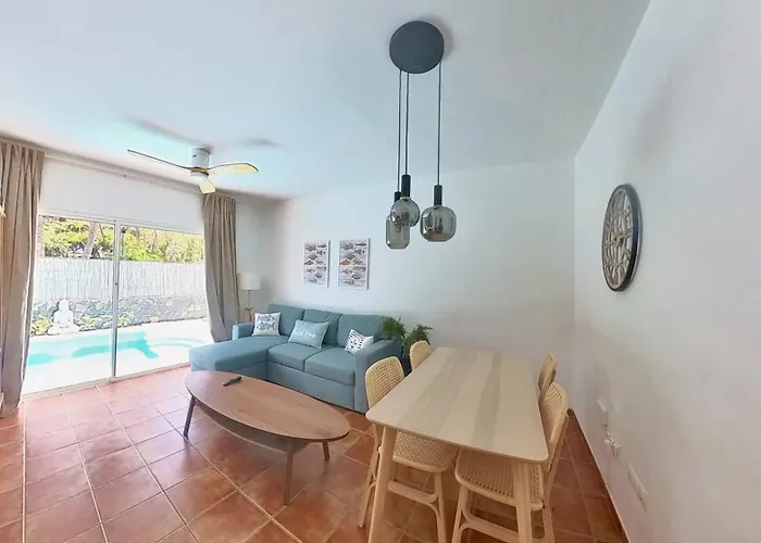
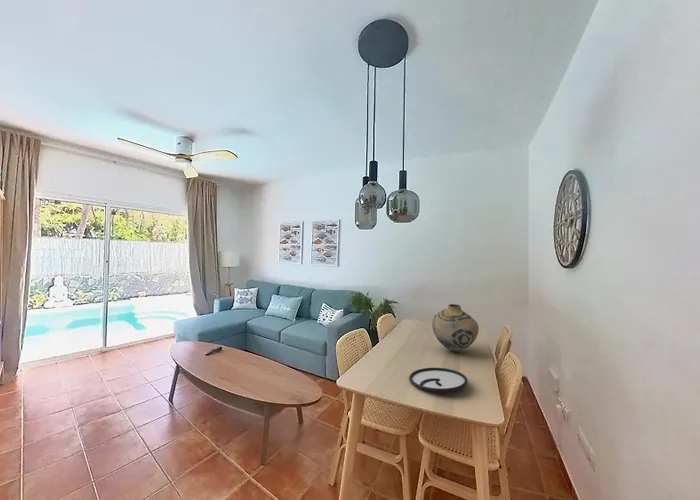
+ plate (437, 378)
+ vase (454, 328)
